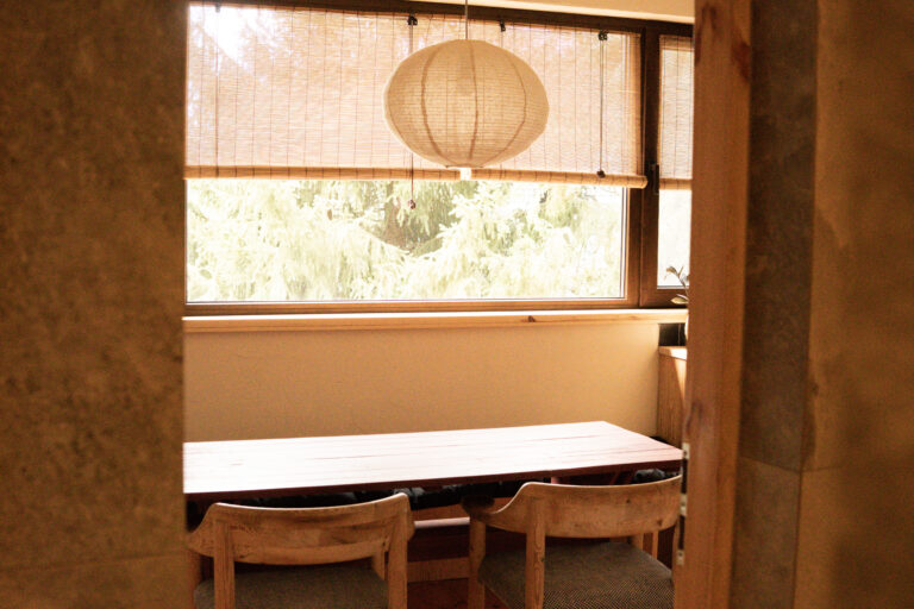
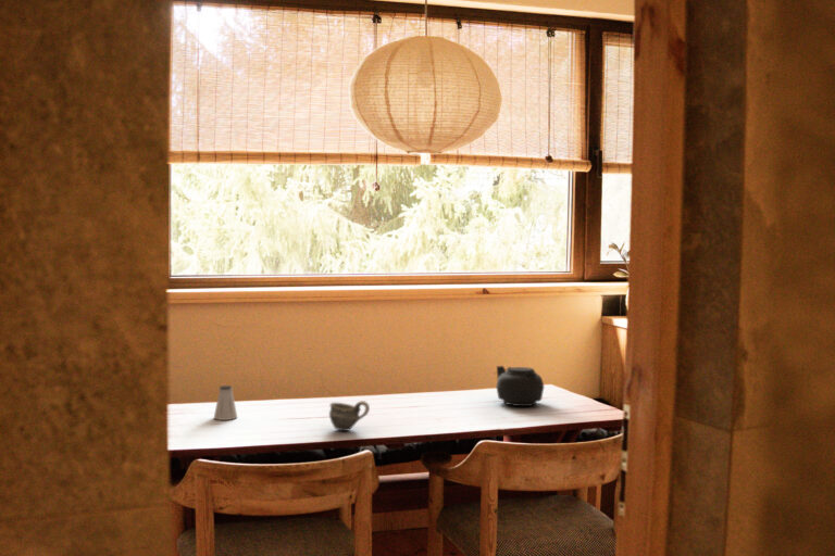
+ teapot (515, 384)
+ cup (347, 415)
+ saltshaker (225, 402)
